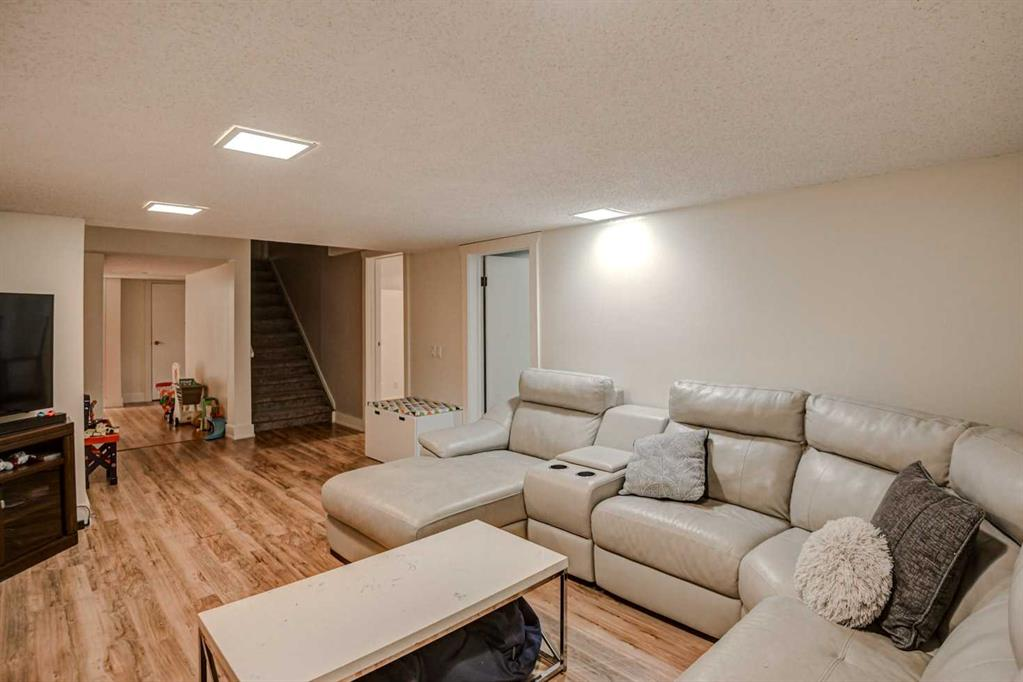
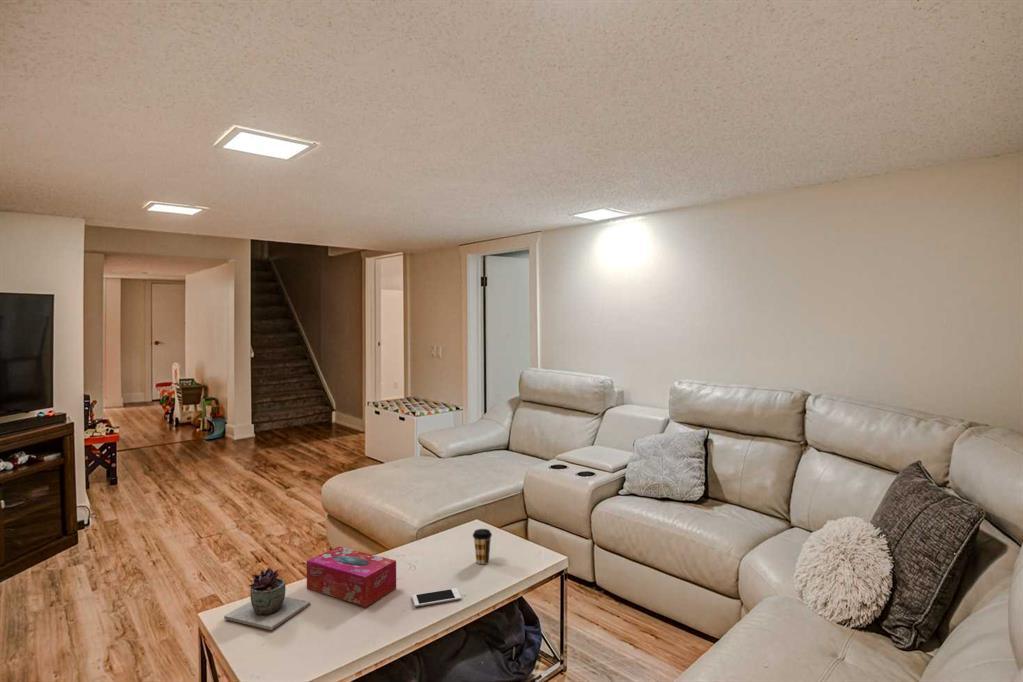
+ coffee cup (482, 546)
+ cell phone (436, 597)
+ tissue box (351, 574)
+ succulent plant (268, 590)
